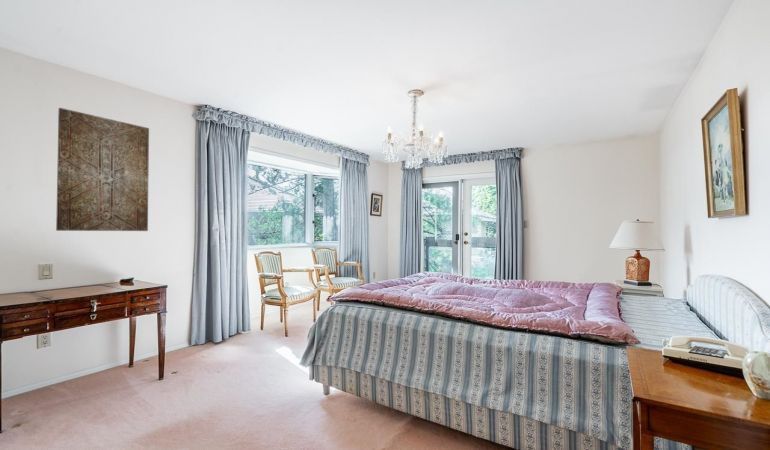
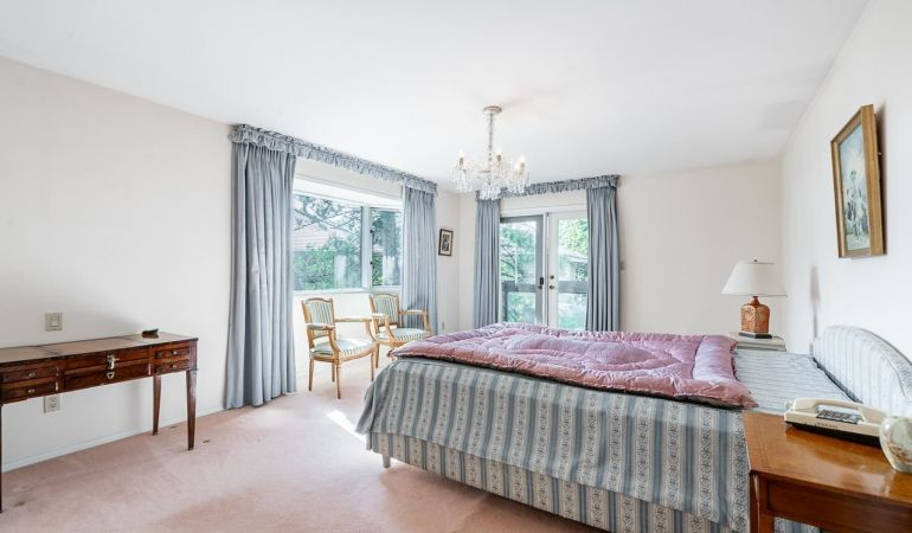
- wall art (106, 174)
